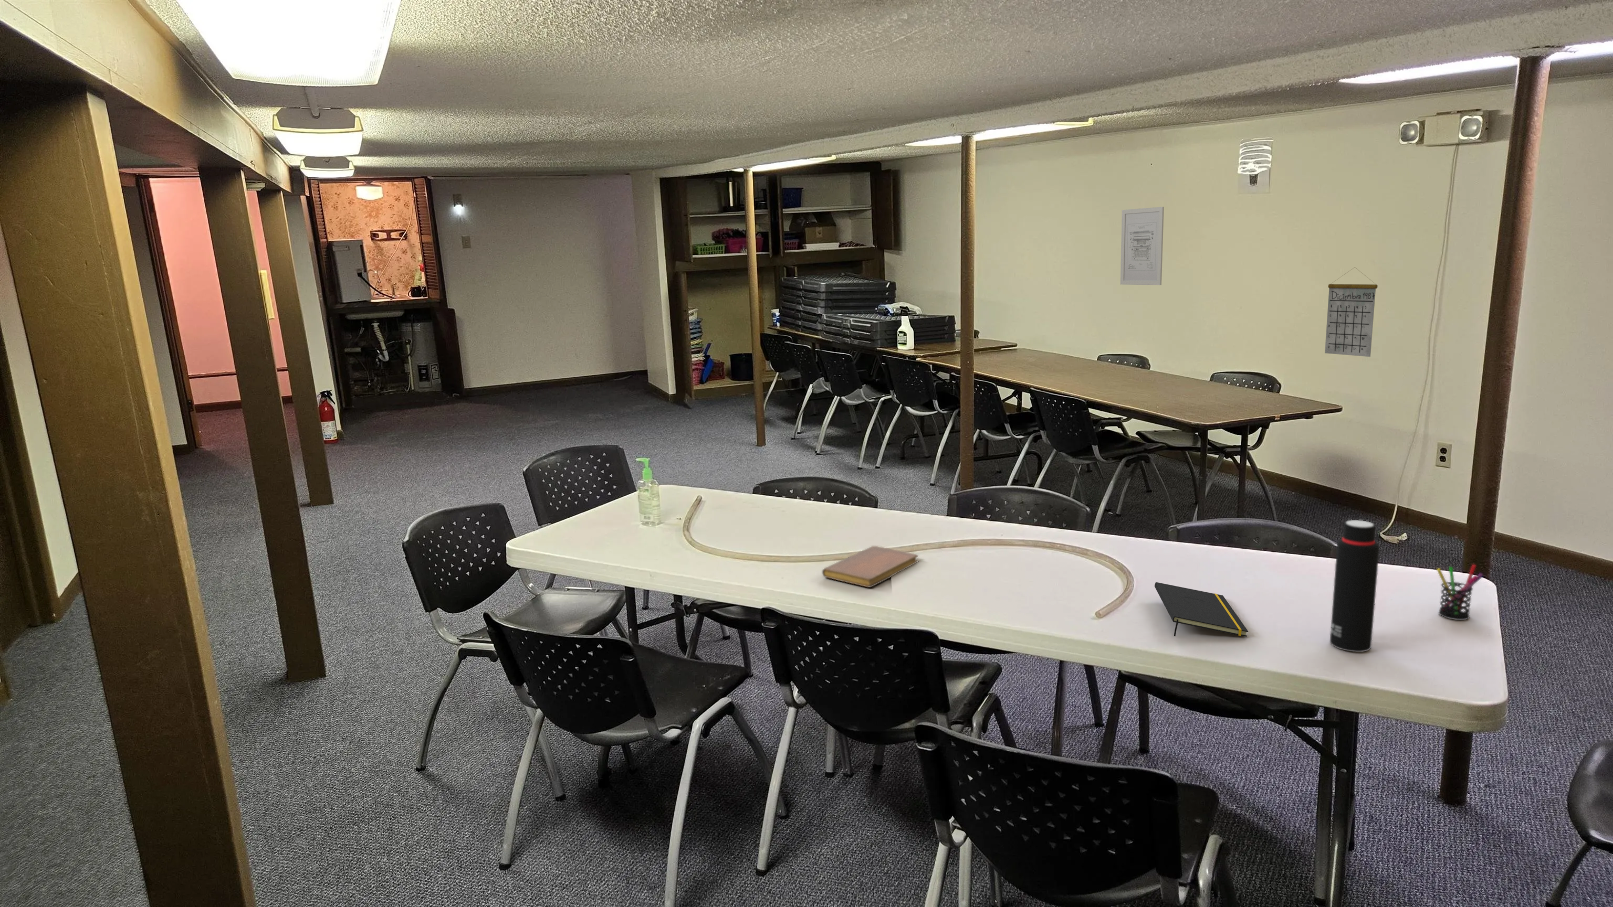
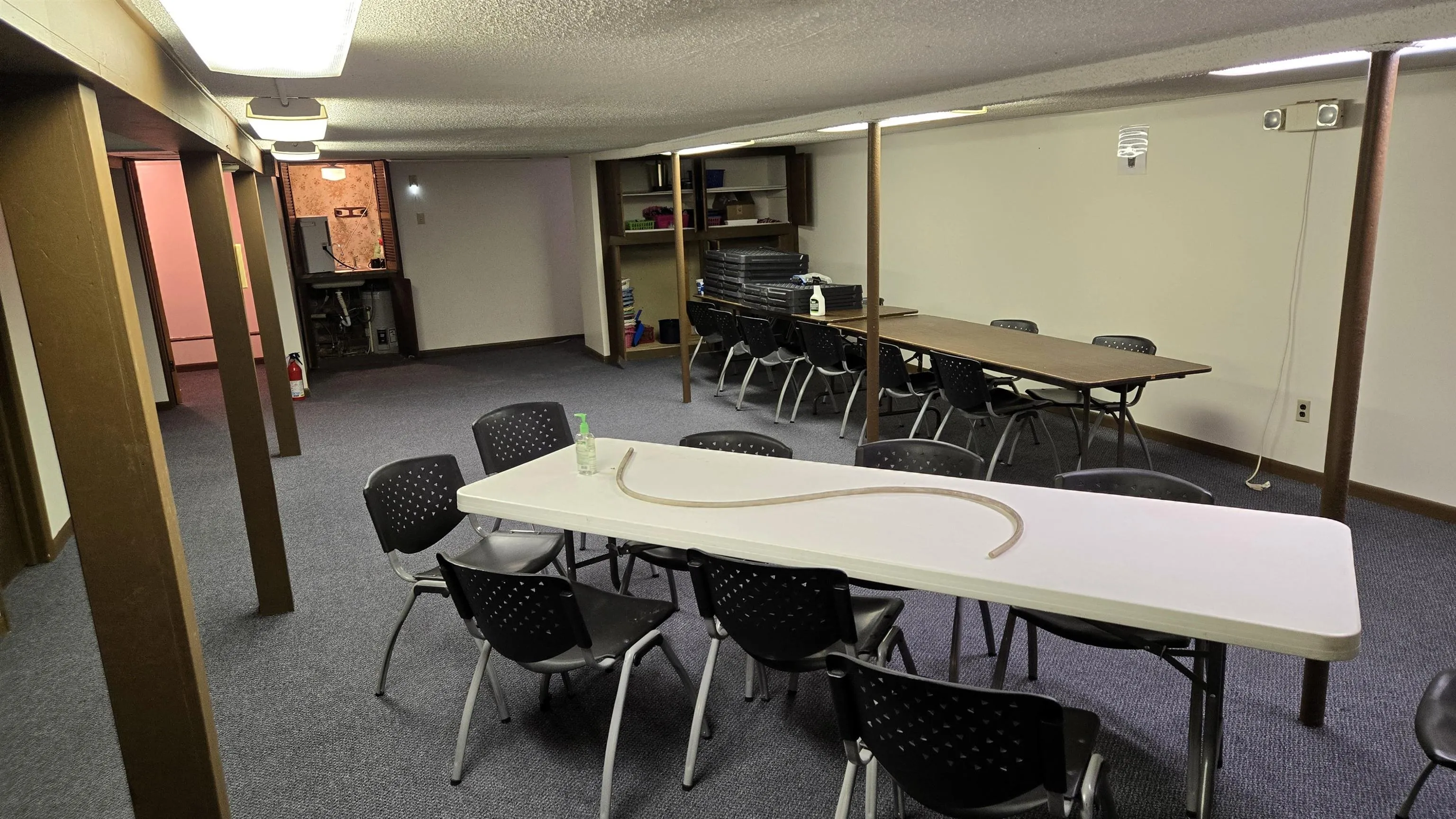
- notepad (1199, 608)
- water bottle (1353, 584)
- wall art (1141, 247)
- calendar (1350, 311)
- pen holder (1456, 589)
- notebook (871, 565)
